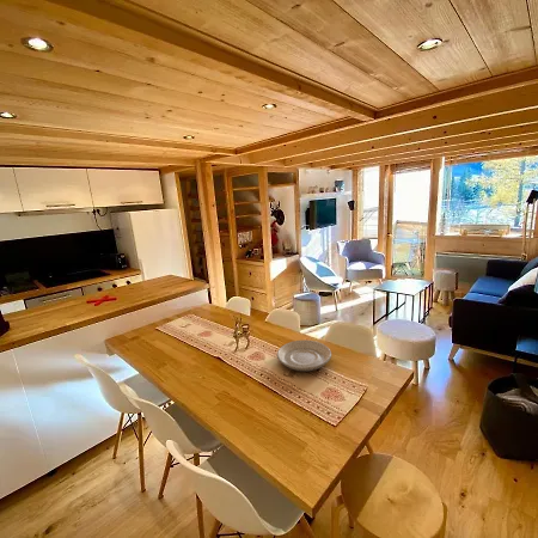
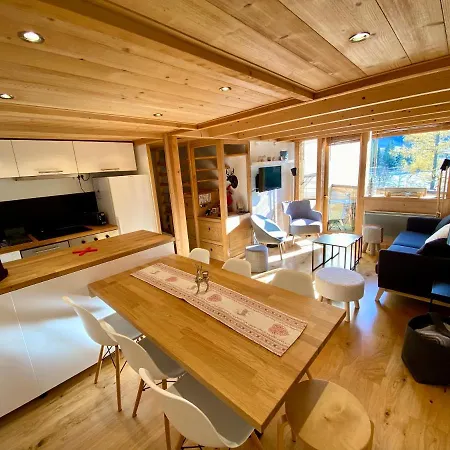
- plate (304, 356)
